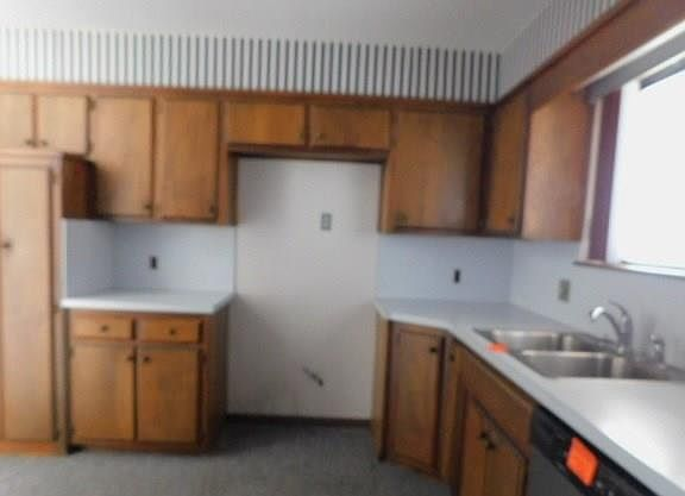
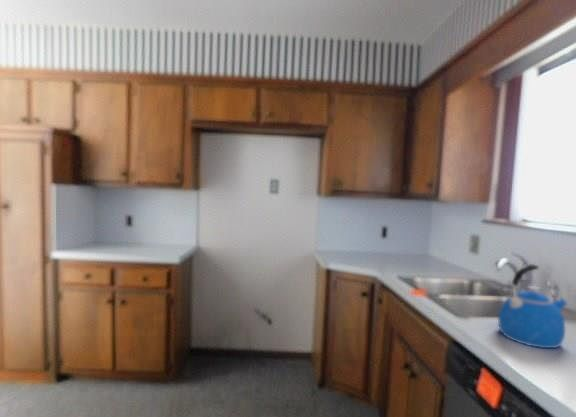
+ kettle (537, 301)
